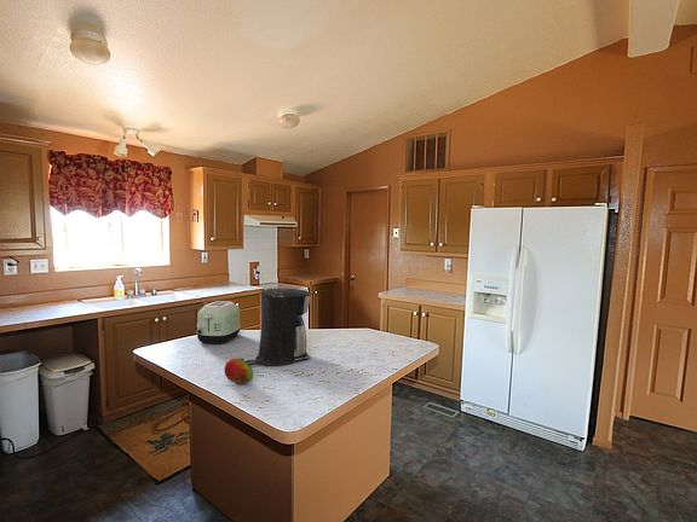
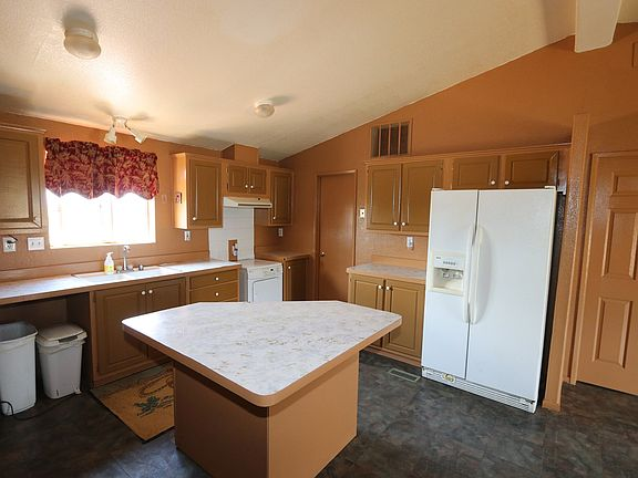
- toaster (218, 321)
- fruit (238, 371)
- coffee maker (275, 323)
